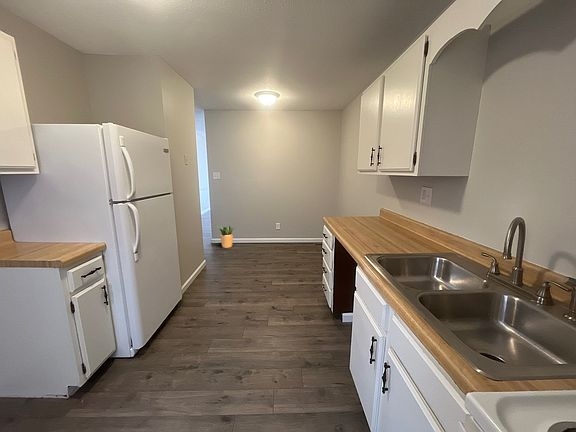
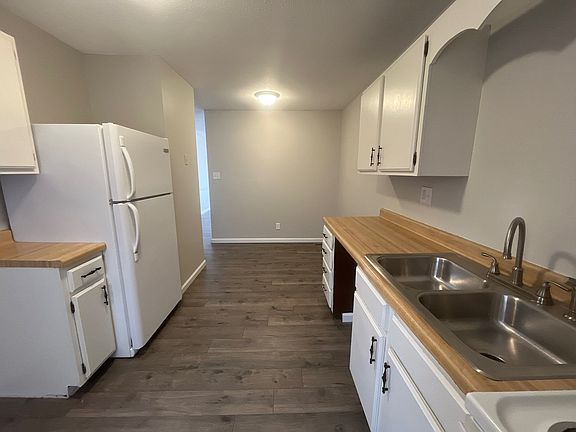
- potted plant (226, 236)
